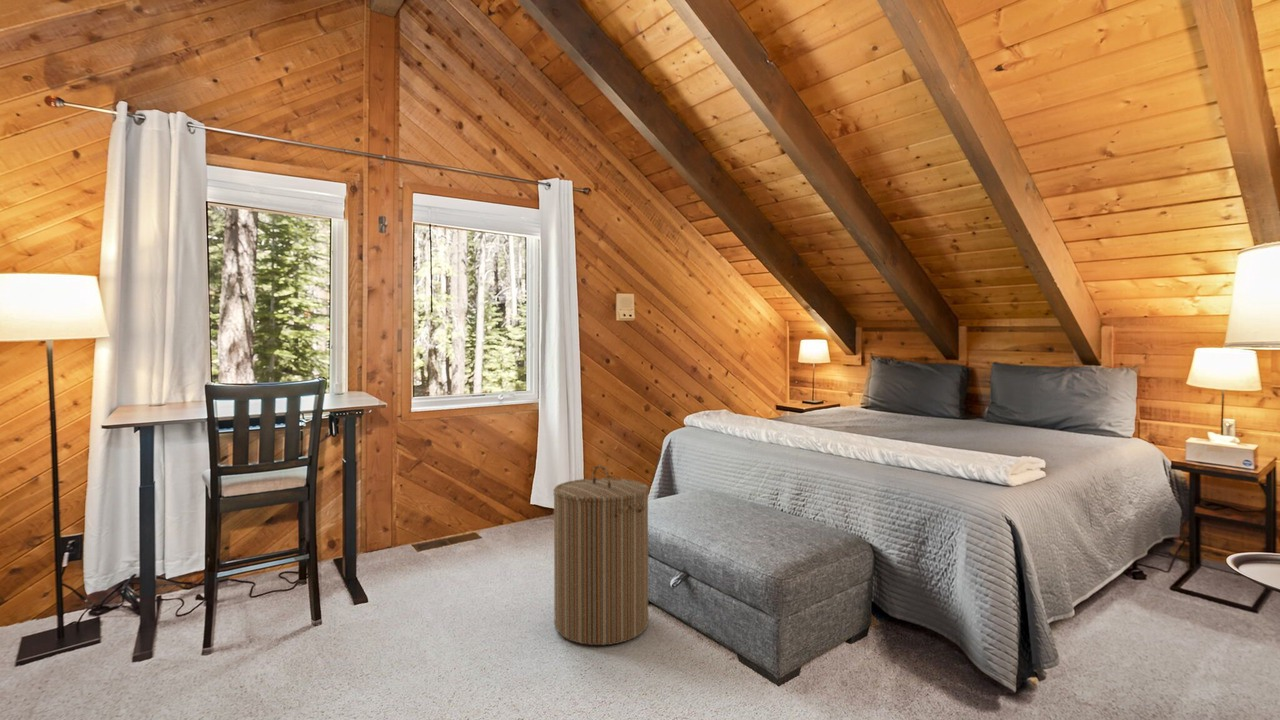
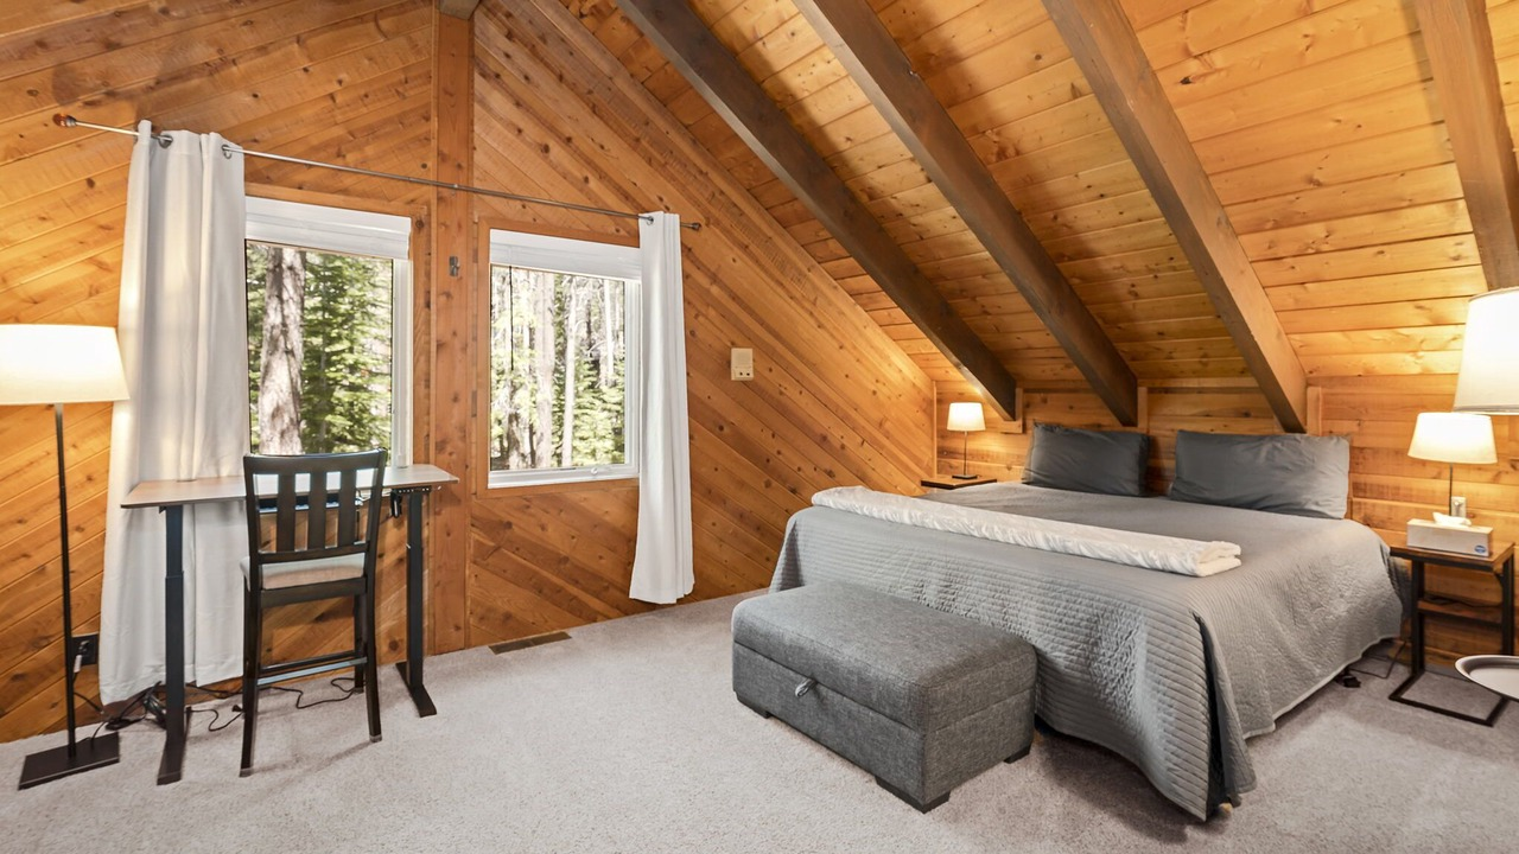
- laundry hamper (601, 544)
